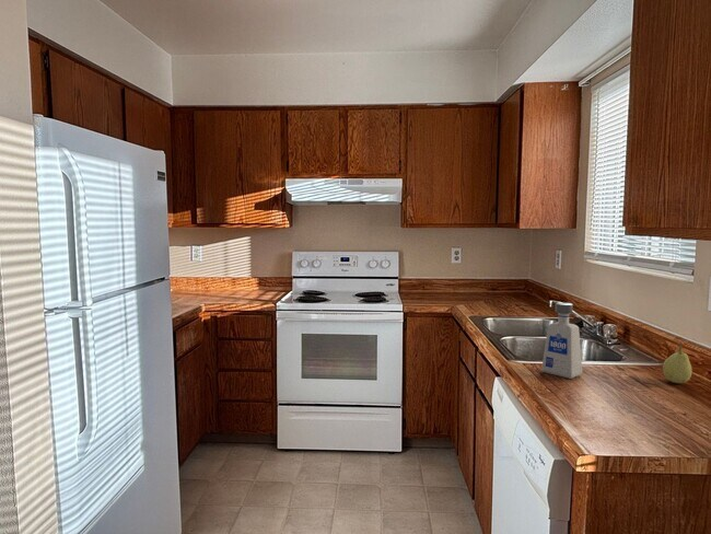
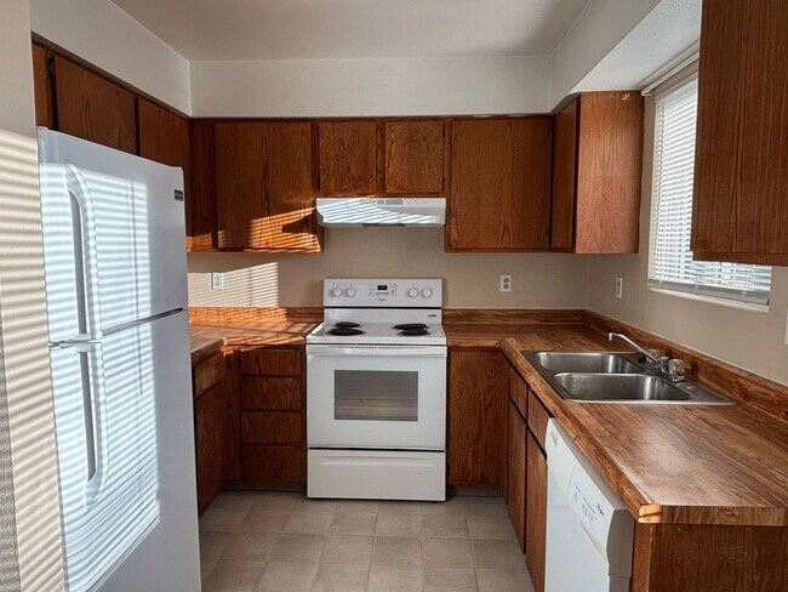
- fruit (677, 362)
- soap dispenser (562, 338)
